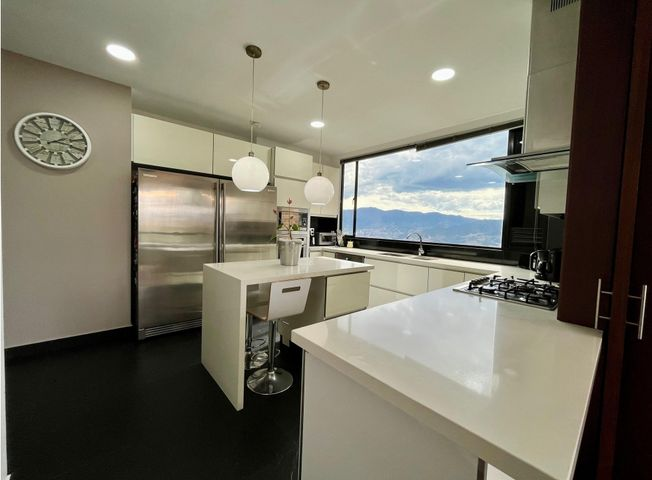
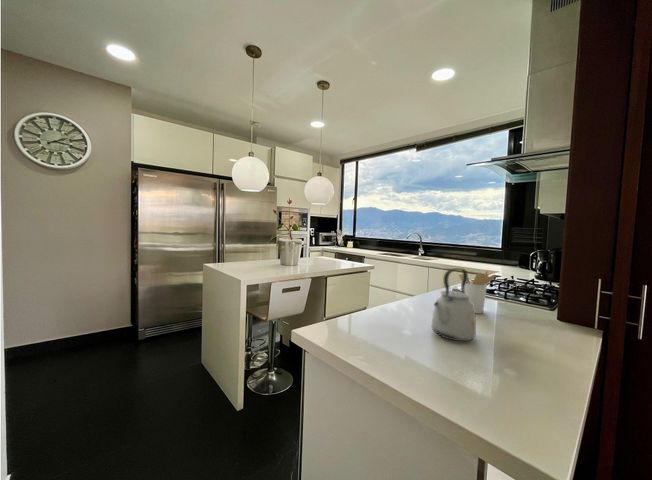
+ kettle (450, 303)
+ utensil holder (476, 291)
